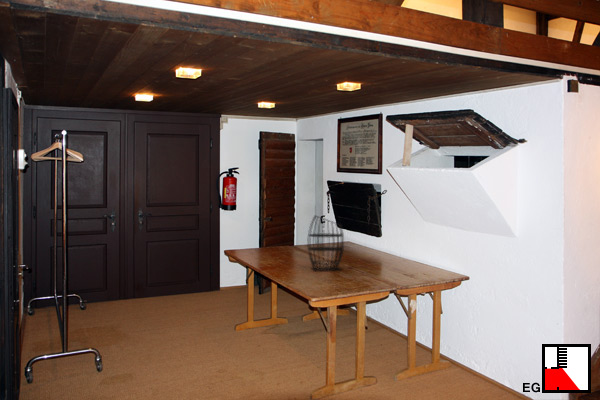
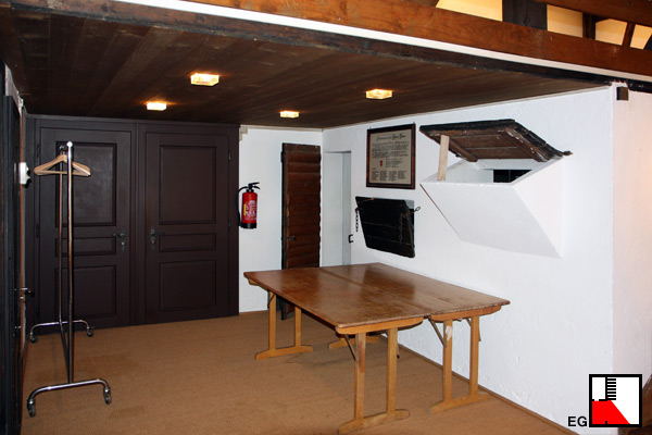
- decorative basket (327, 242)
